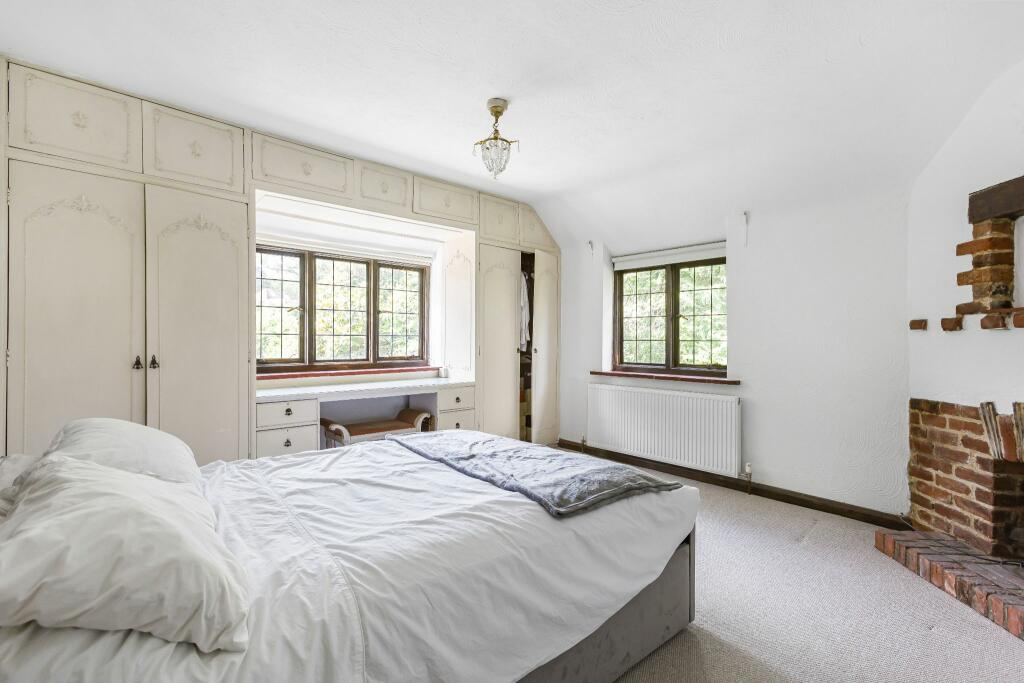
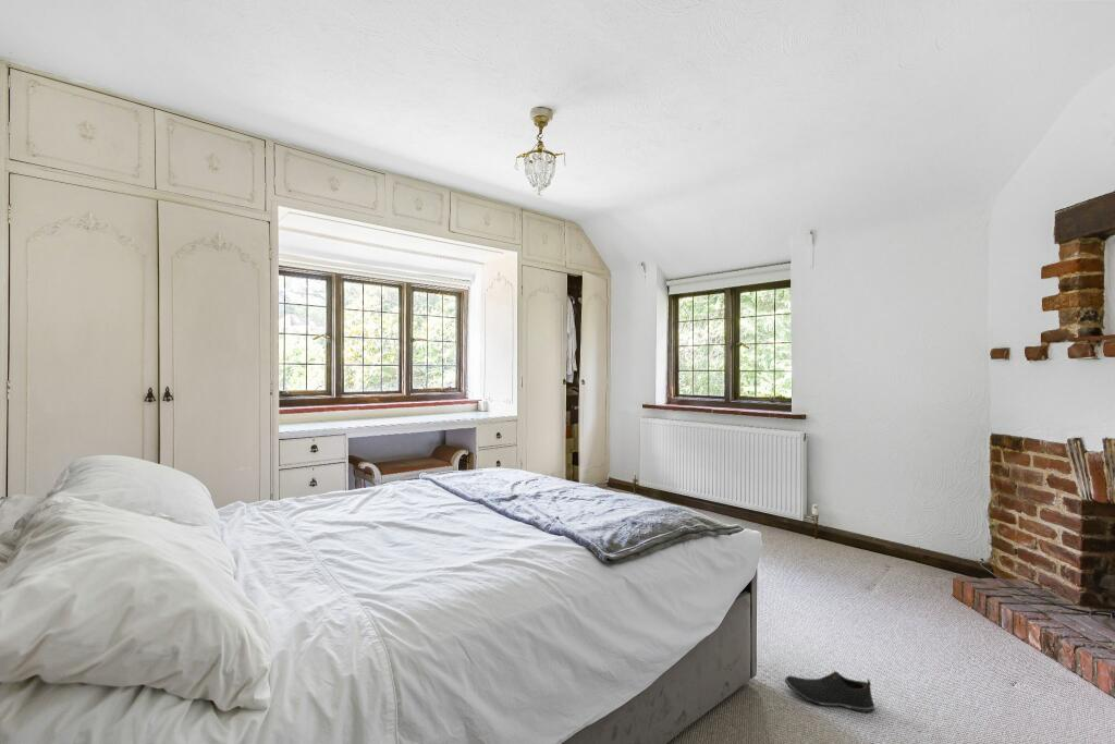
+ shoe (828, 685)
